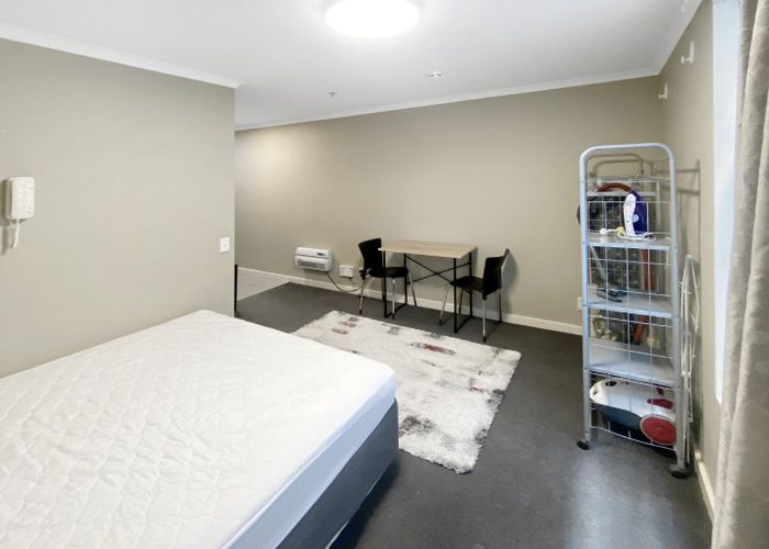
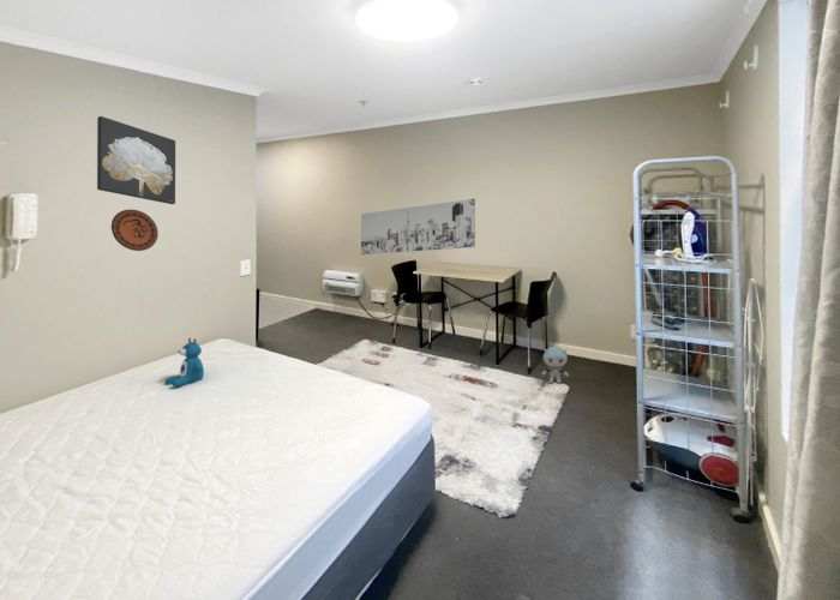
+ decorative plate (134, 229)
+ plush toy (554, 365)
+ wall art (138, 163)
+ teddy bear (185, 361)
+ wall art (413, 229)
